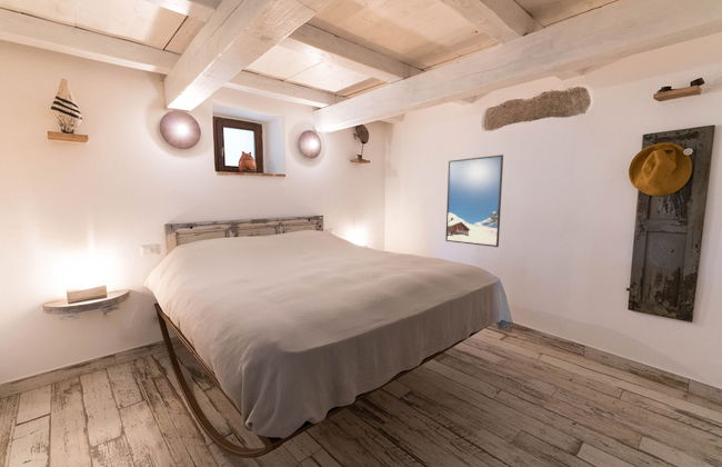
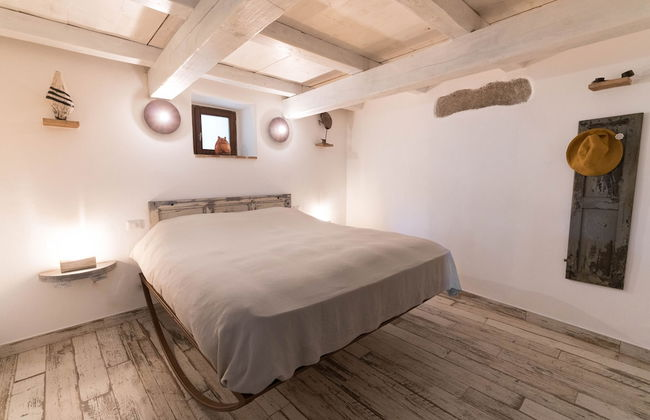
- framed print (472, 201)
